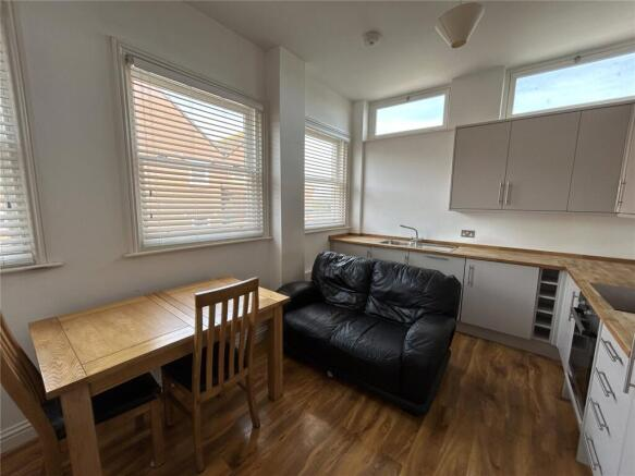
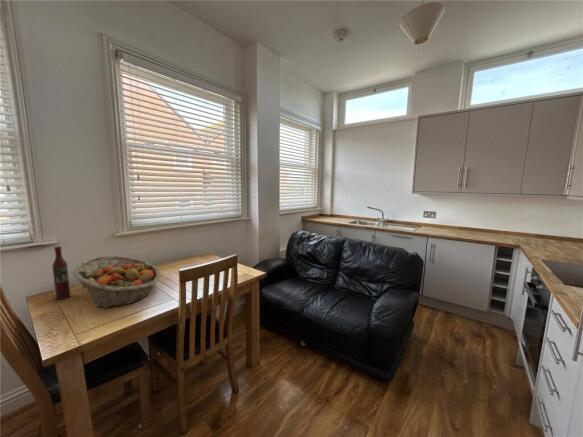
+ wine bottle (60, 272)
+ fruit basket (121, 277)
